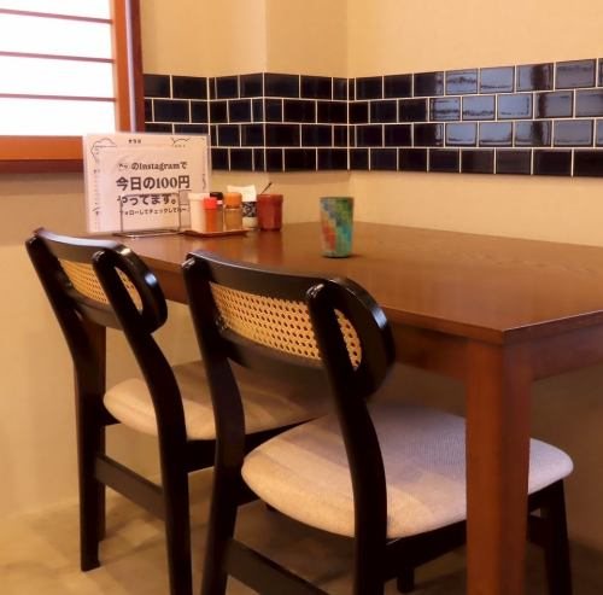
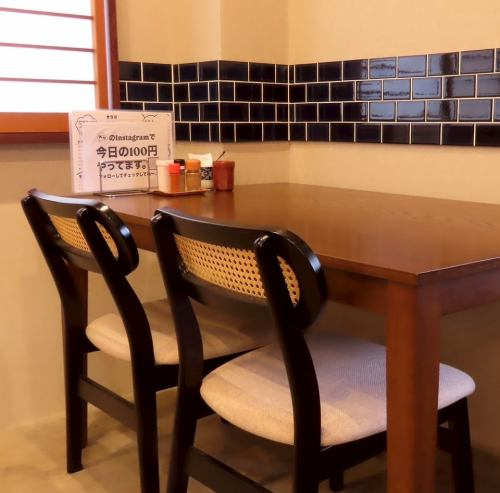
- cup (336, 226)
